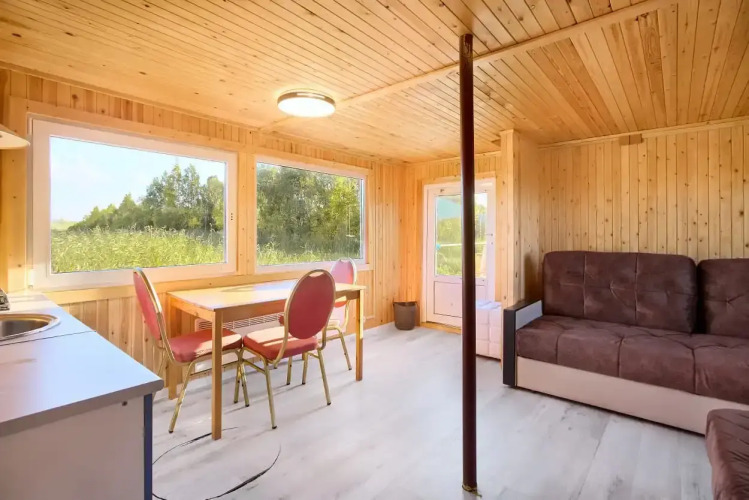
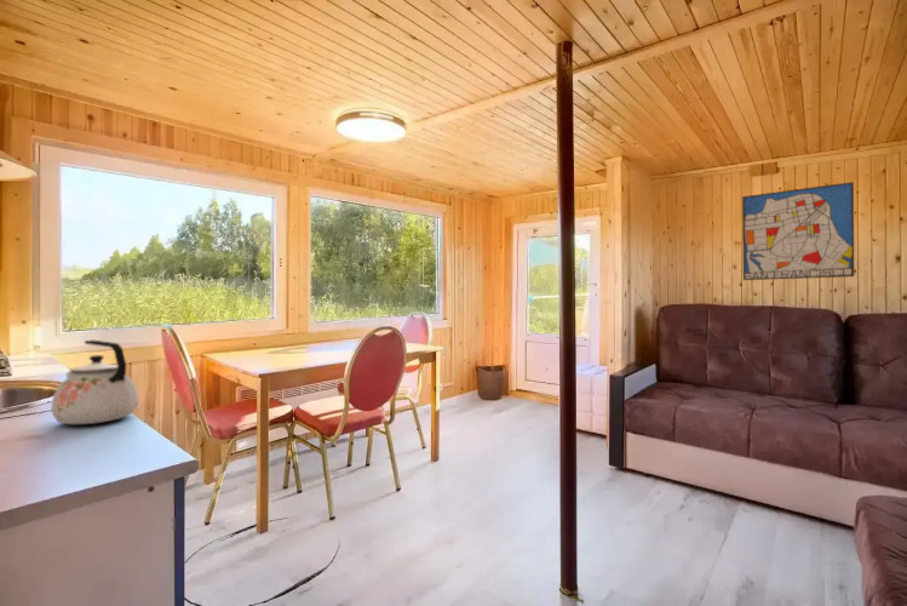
+ kettle (96, 379)
+ wall art (794, 234)
